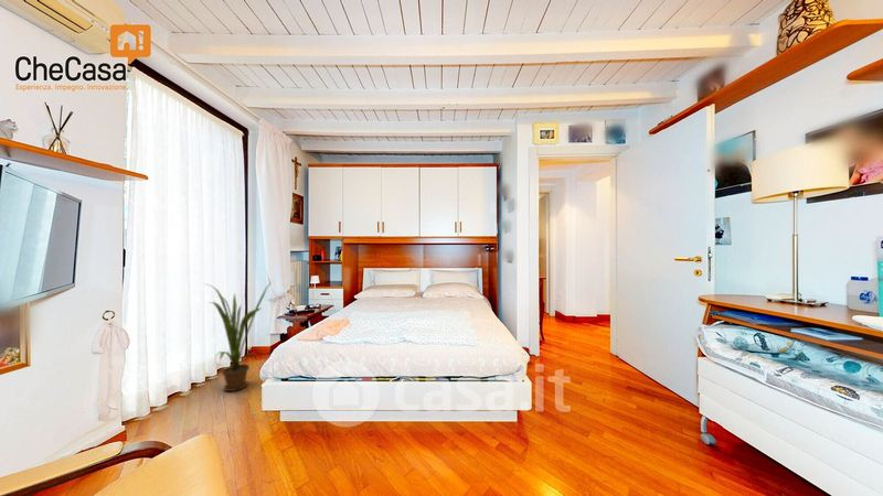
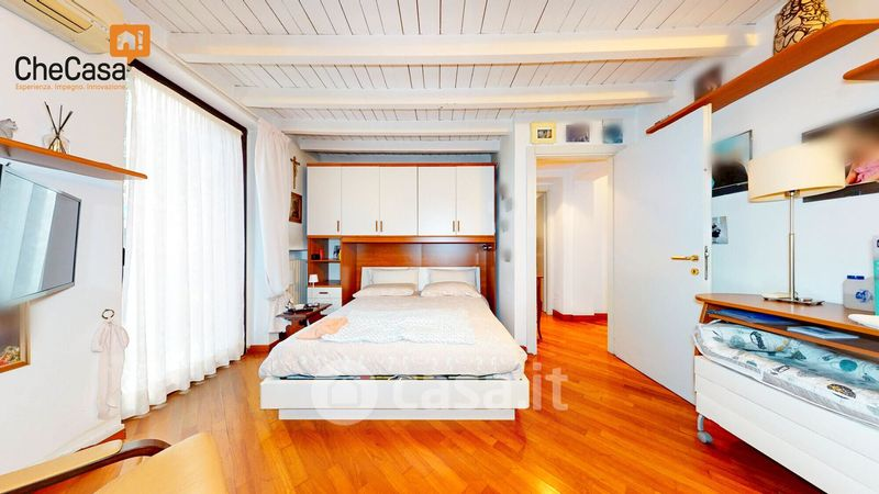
- house plant (228, 335)
